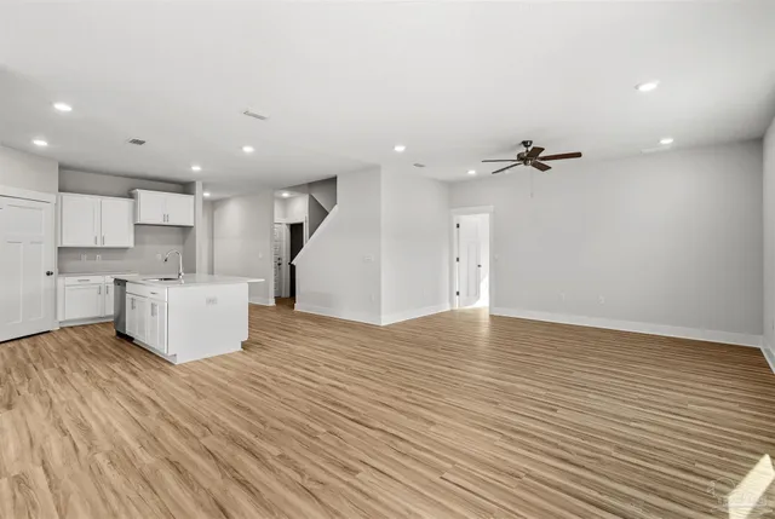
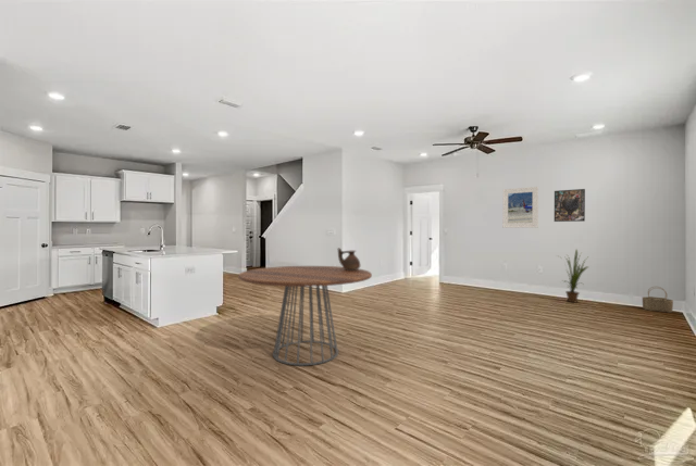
+ house plant (571, 275)
+ dining table (302, 312)
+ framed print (520, 207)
+ wicker basket (657, 299)
+ ceramic jug (349, 259)
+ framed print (569, 205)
